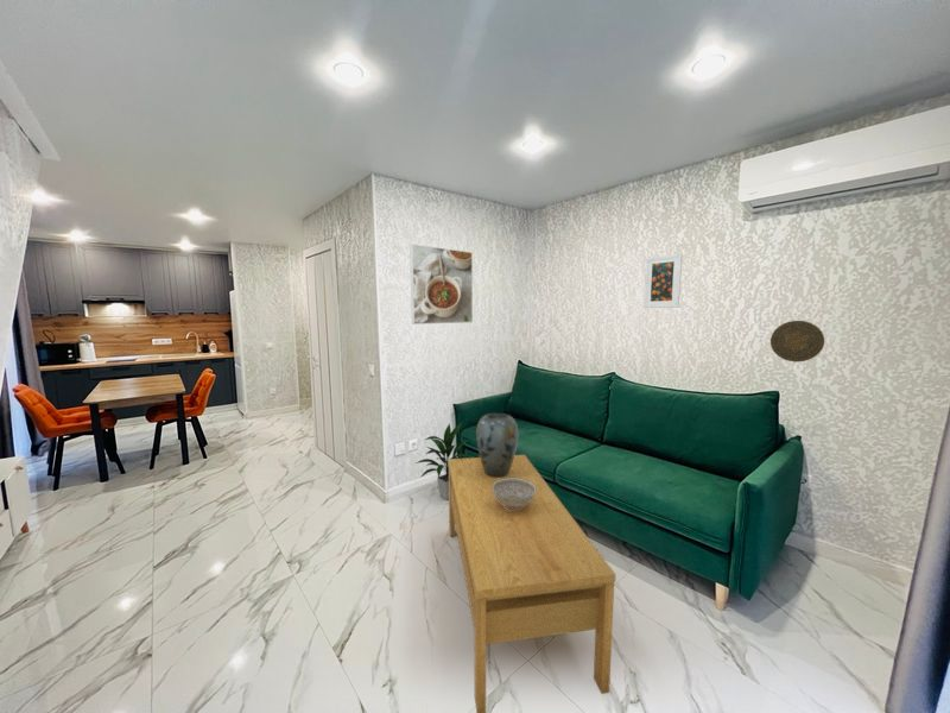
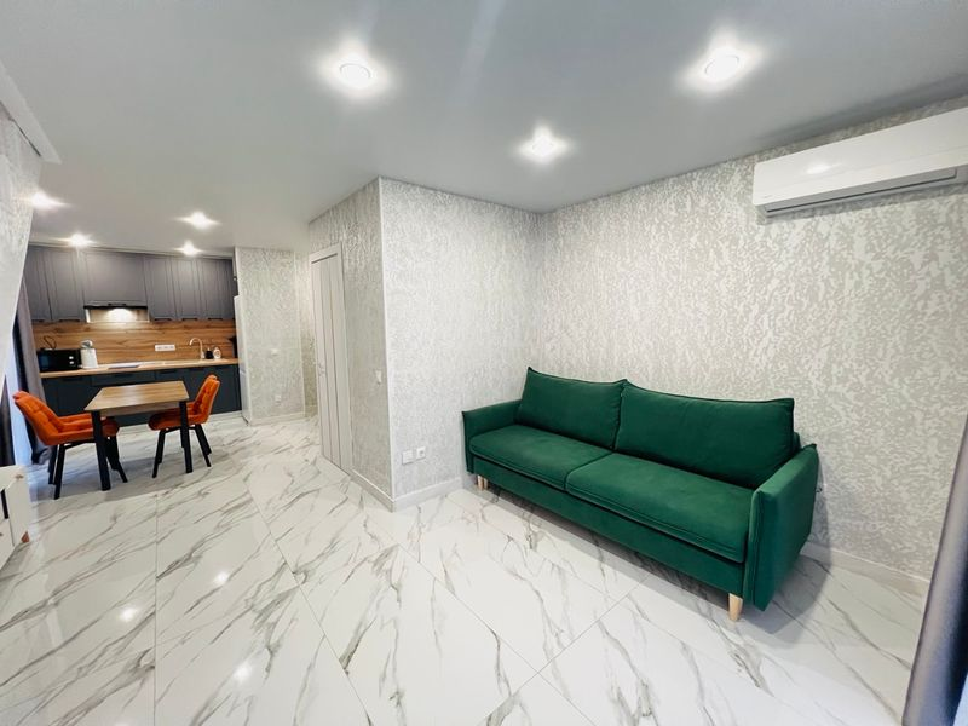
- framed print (443, 286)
- vase (496, 443)
- decorative plate (796, 341)
- indoor plant (446, 461)
- decorative bowl (513, 496)
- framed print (661, 282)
- coffee table (507, 545)
